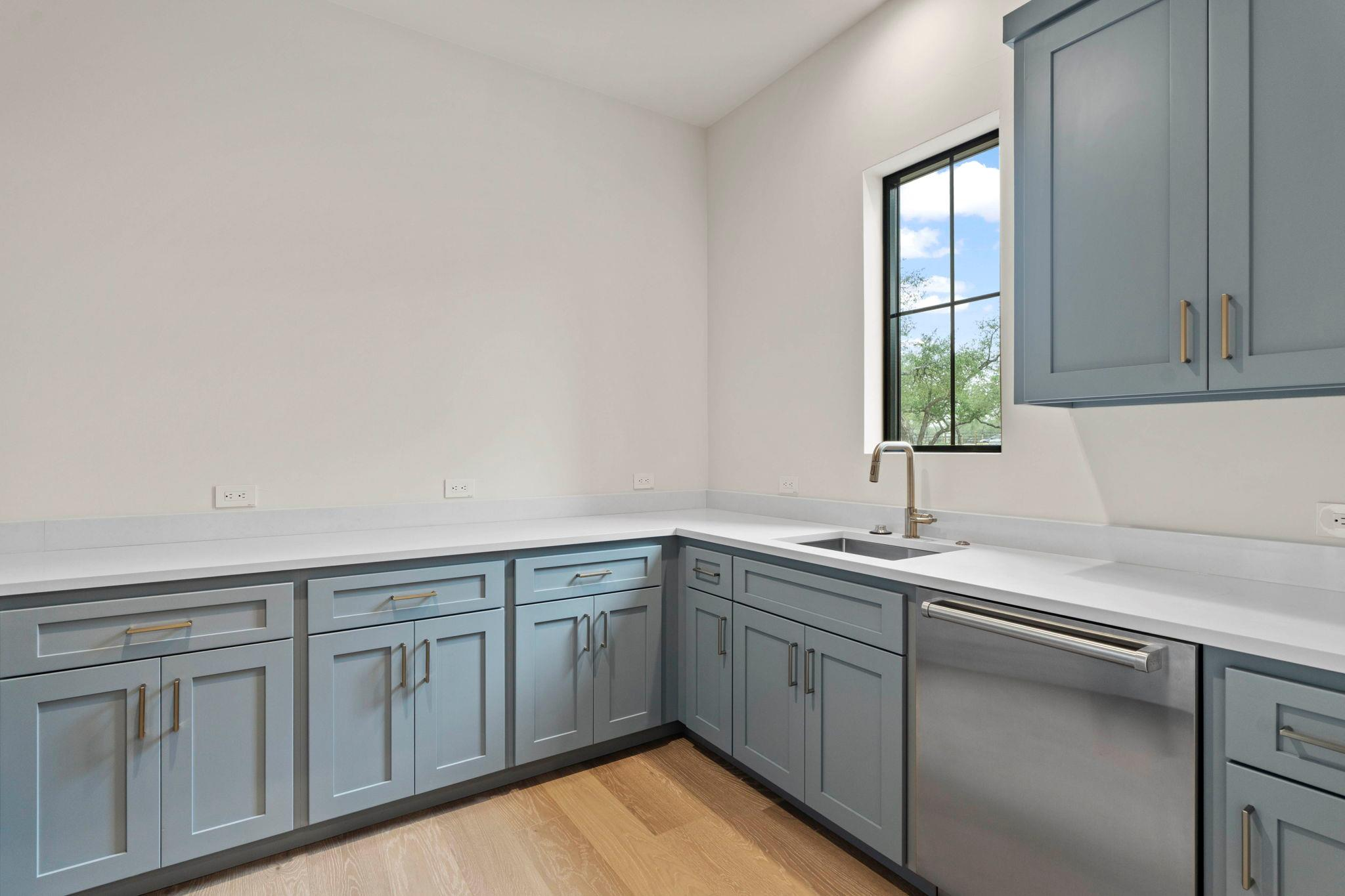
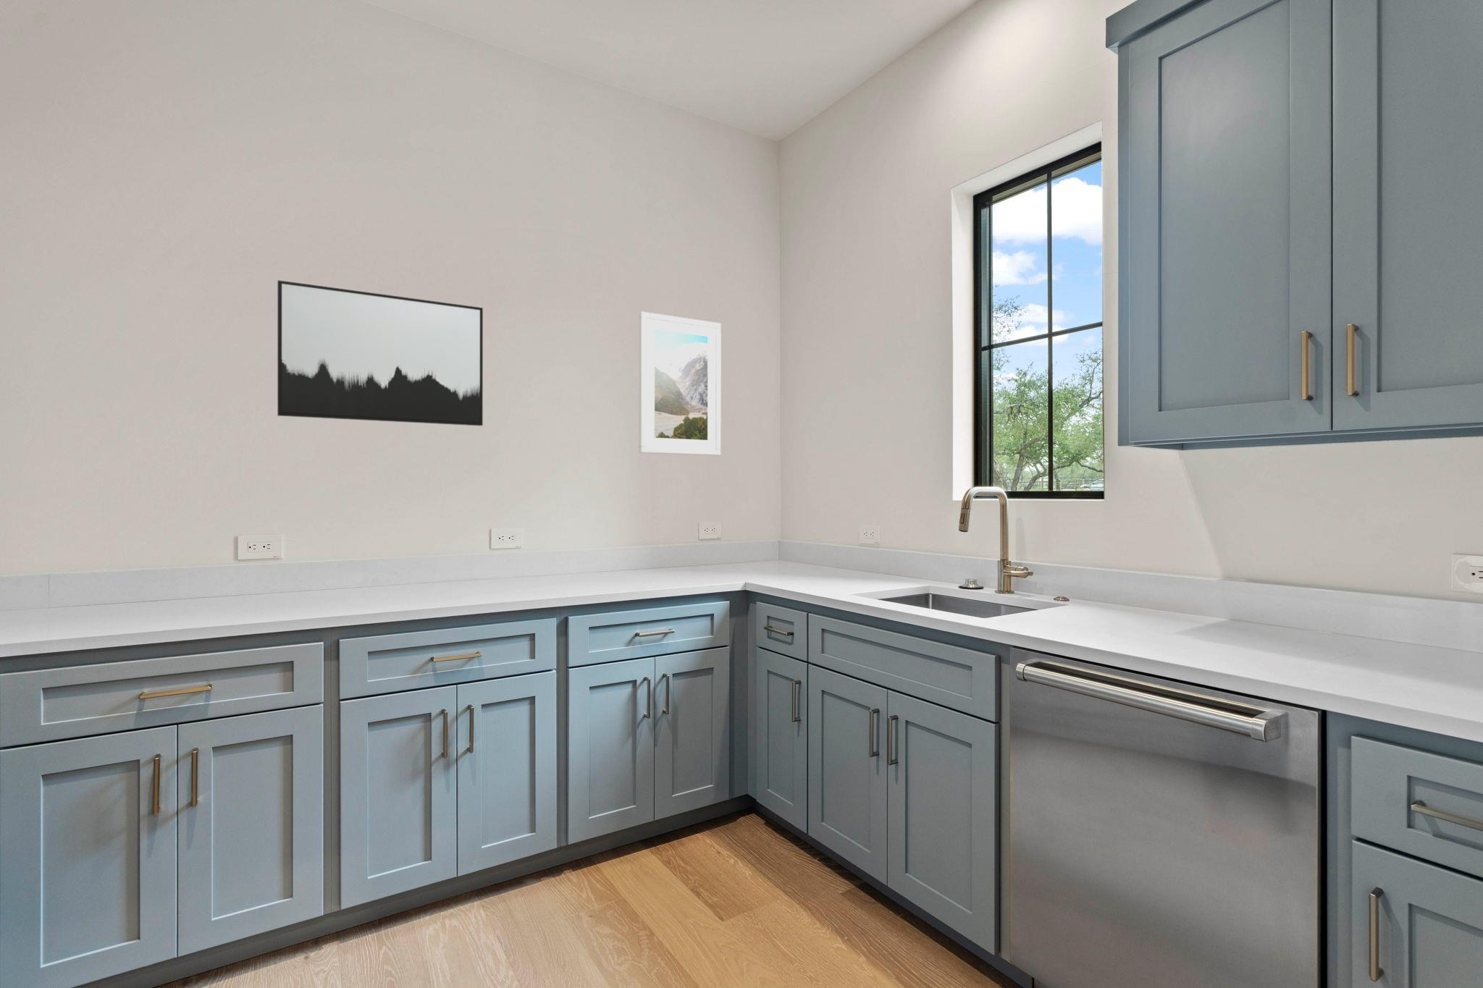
+ wall art (387, 358)
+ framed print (680, 386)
